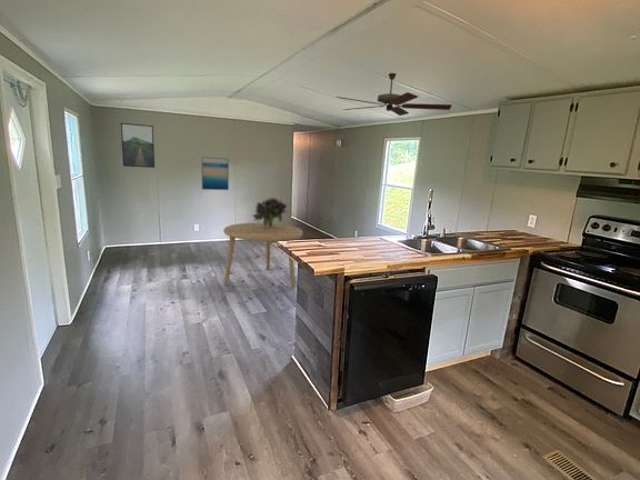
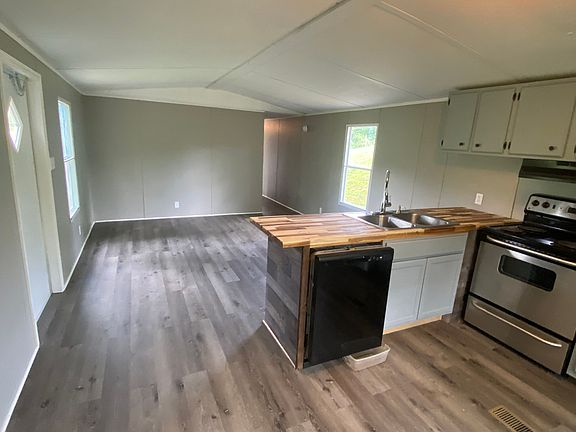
- wall art (214, 173)
- bouquet (270, 212)
- ceiling fan (393, 93)
- dining table (267, 254)
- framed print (138, 146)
